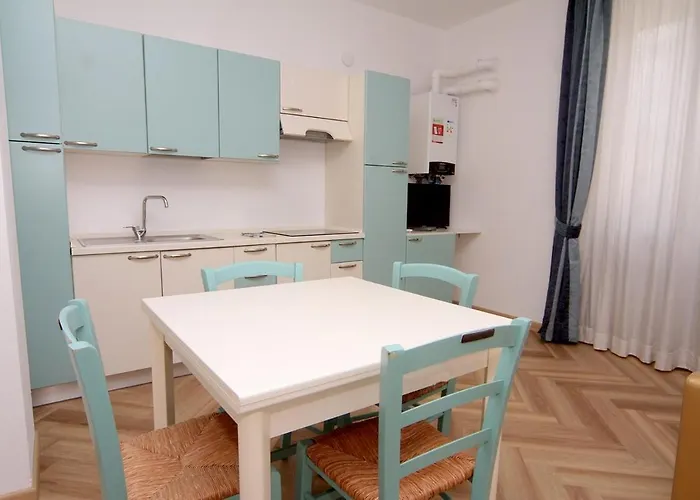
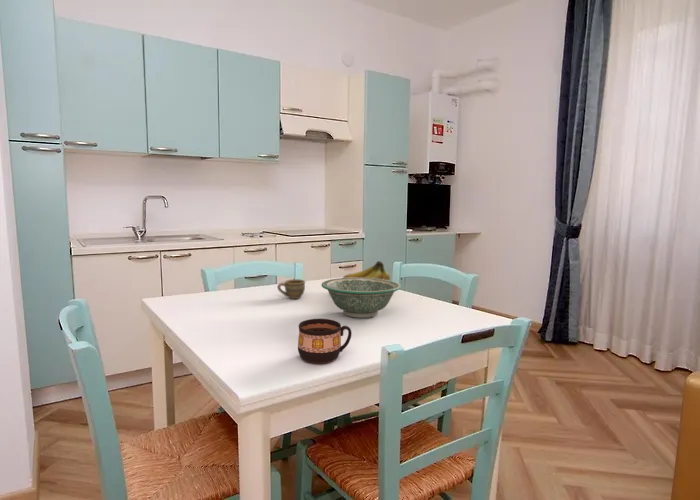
+ fruit (364, 277)
+ cup (291, 289)
+ cup (321, 341)
+ bowl (360, 298)
